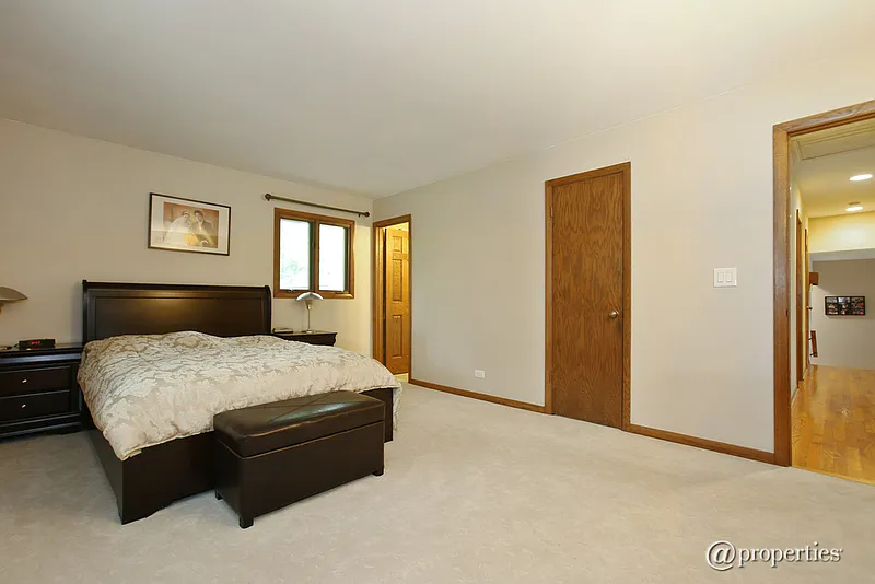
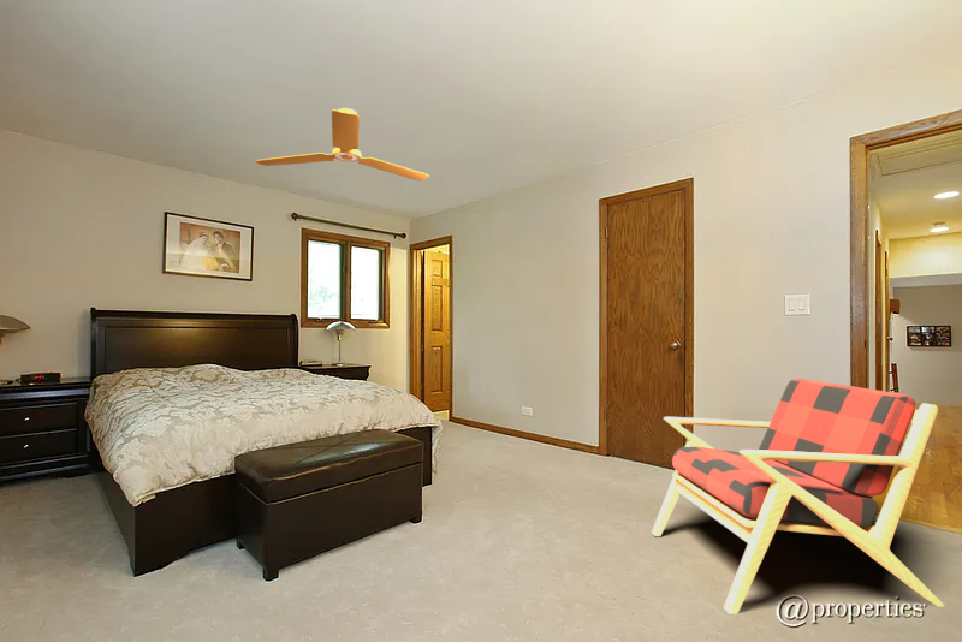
+ ceiling fan (346, 126)
+ armchair (776, 474)
